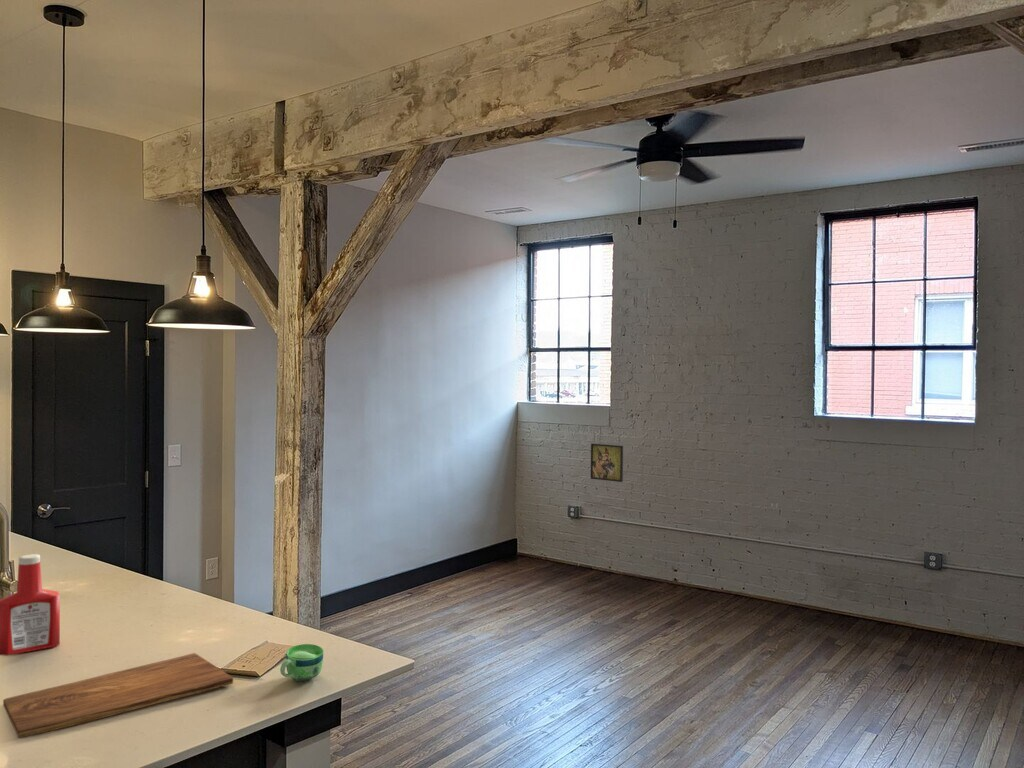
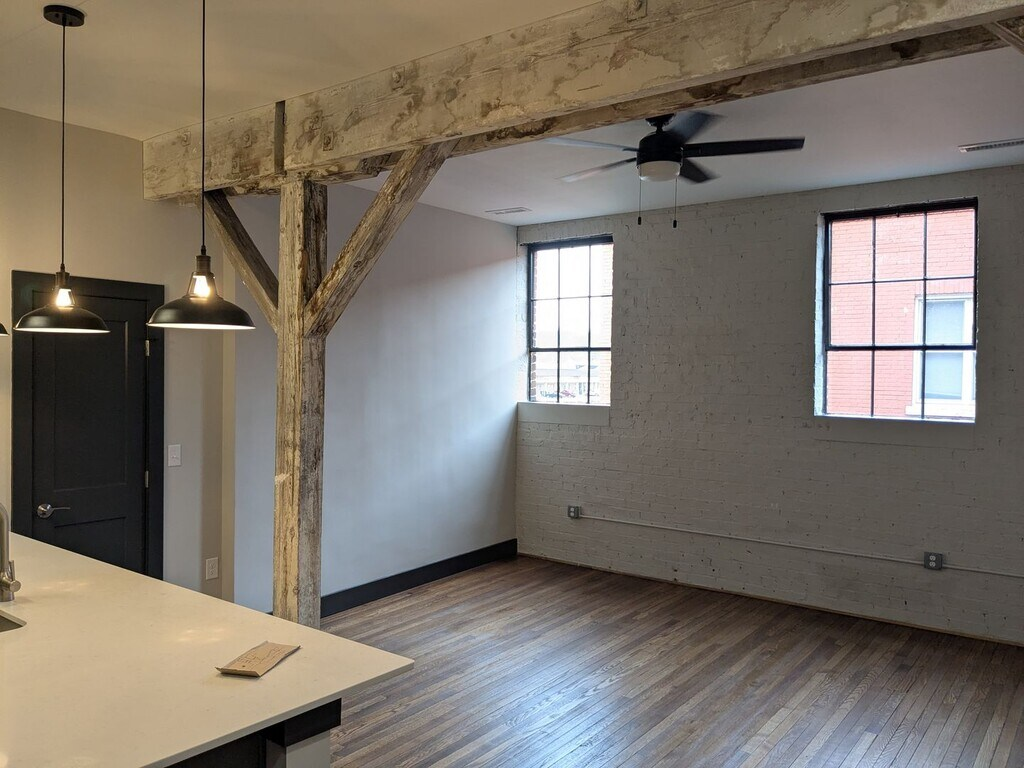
- cup (301, 665)
- cutting board (120, 691)
- soap bottle (29, 602)
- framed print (606, 462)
